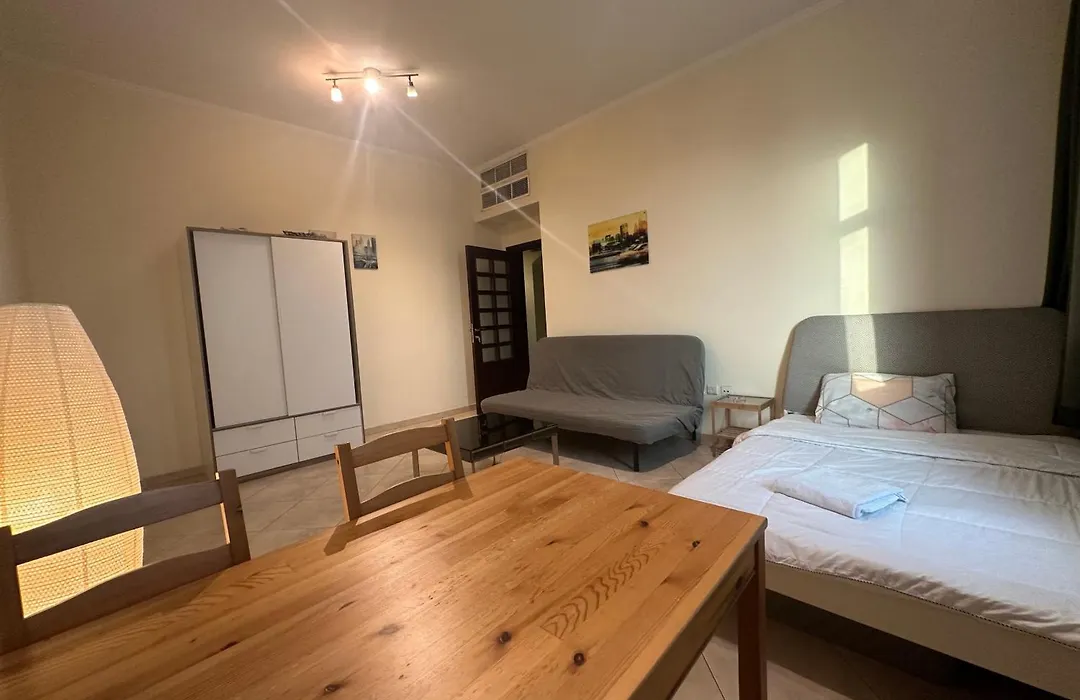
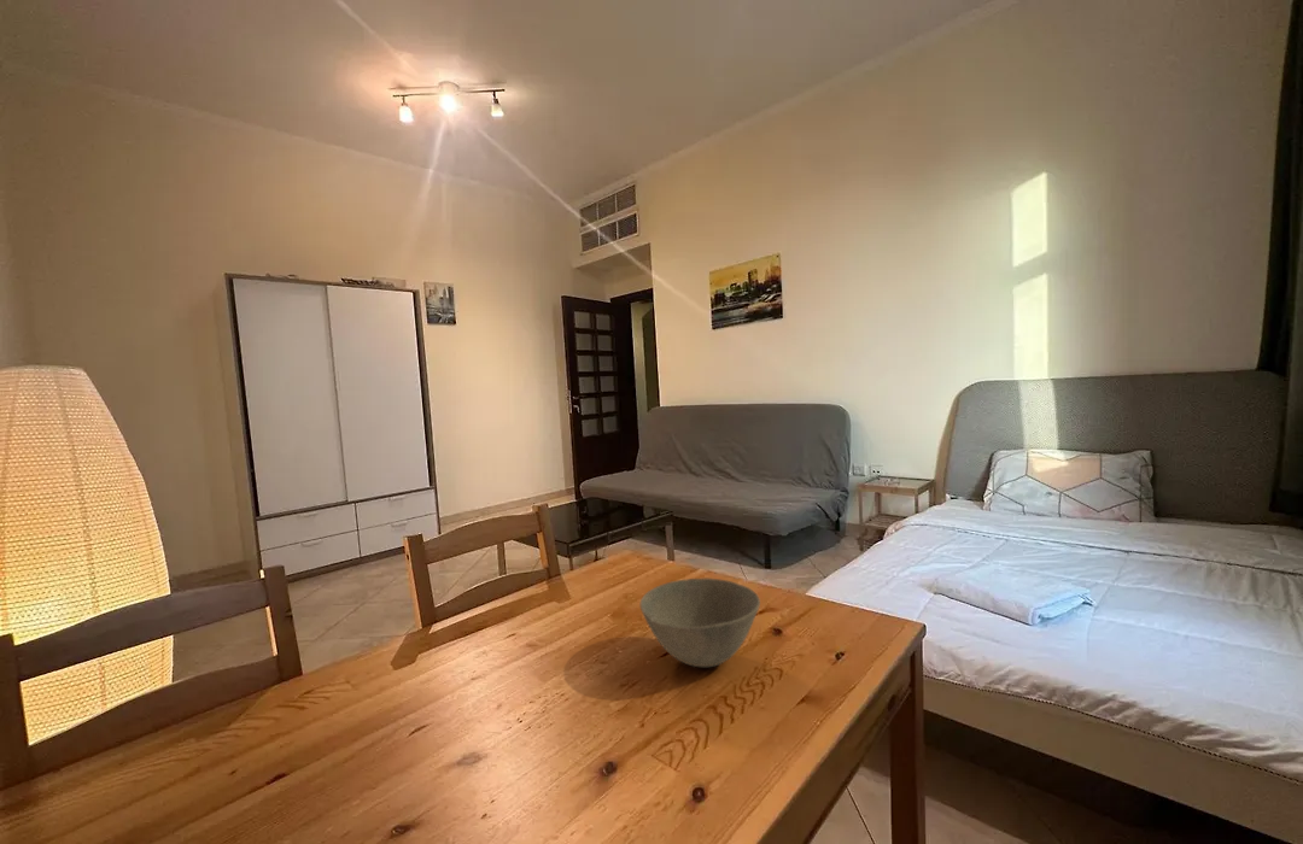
+ bowl (700, 629)
